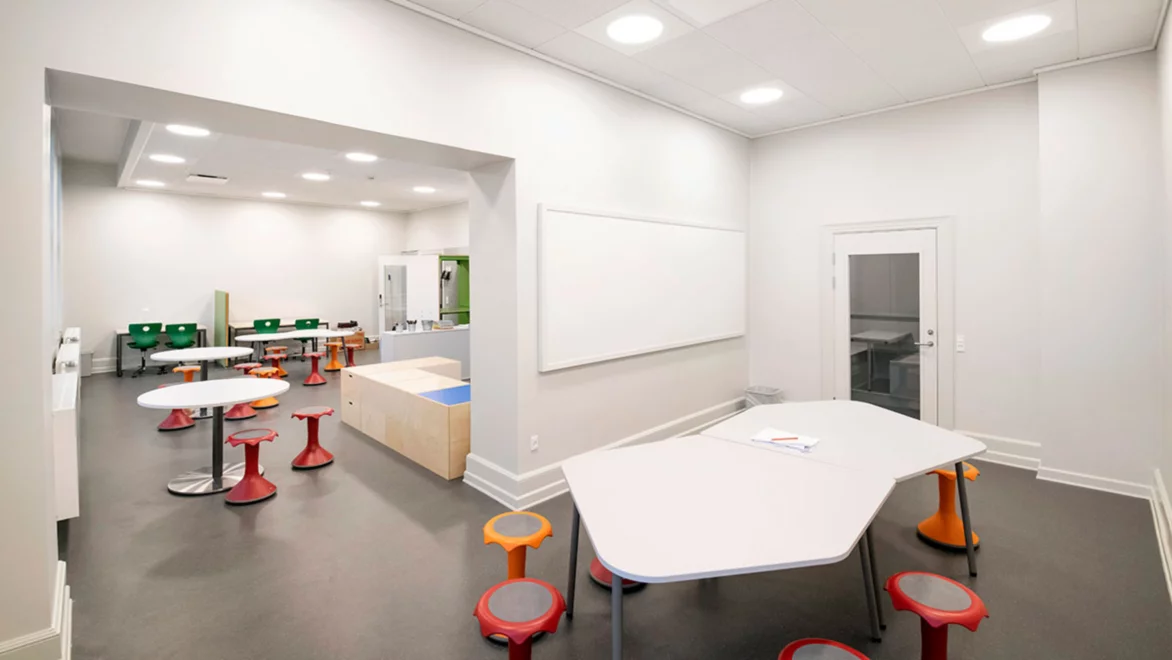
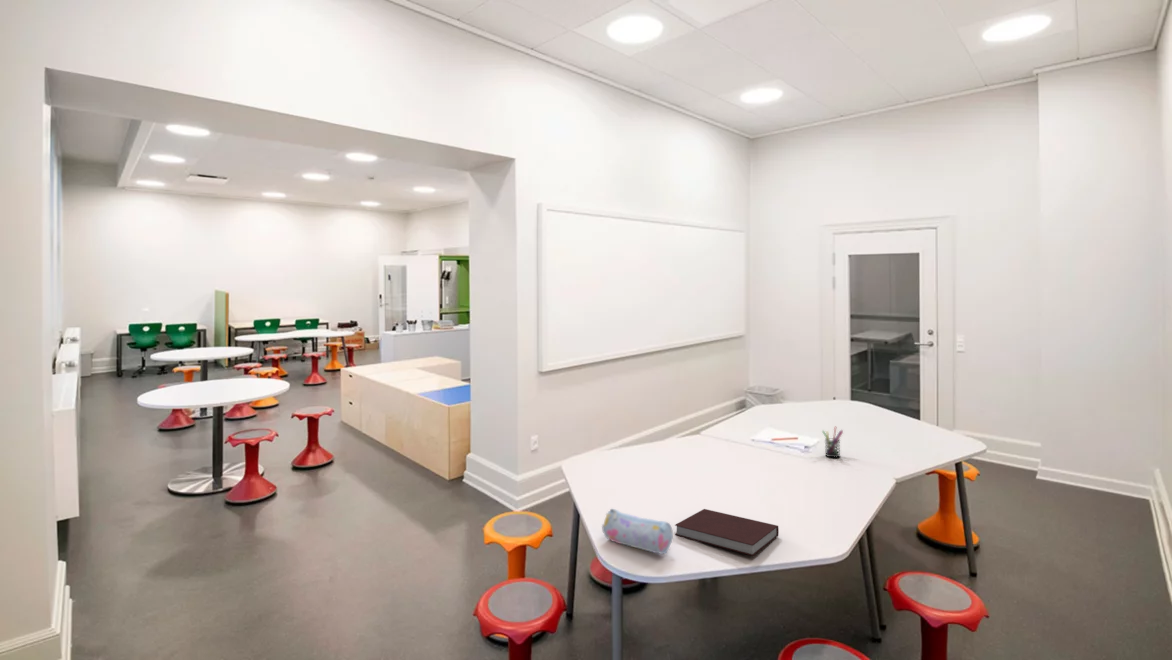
+ pen holder (831, 441)
+ pencil case (637, 530)
+ notebook (726, 530)
